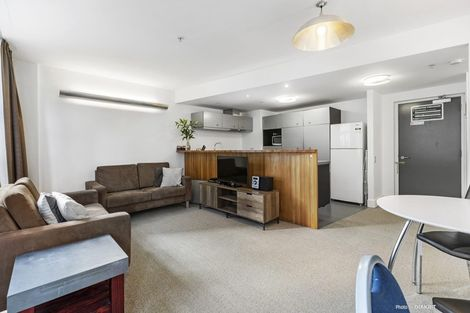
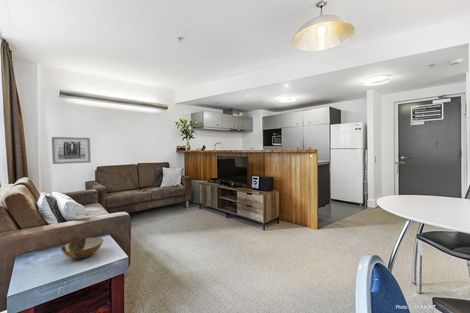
+ bowl (83, 249)
+ wall art (72, 150)
